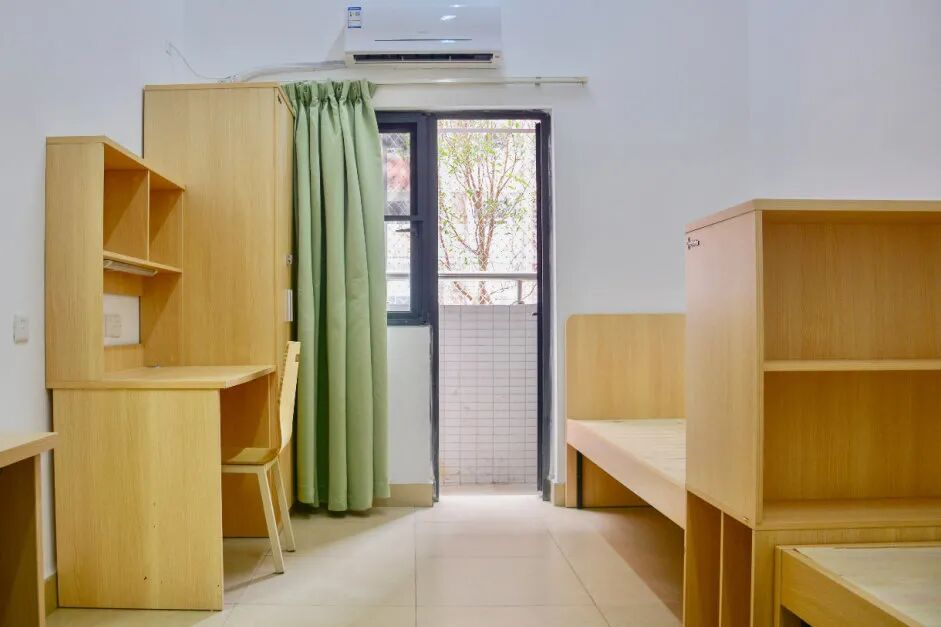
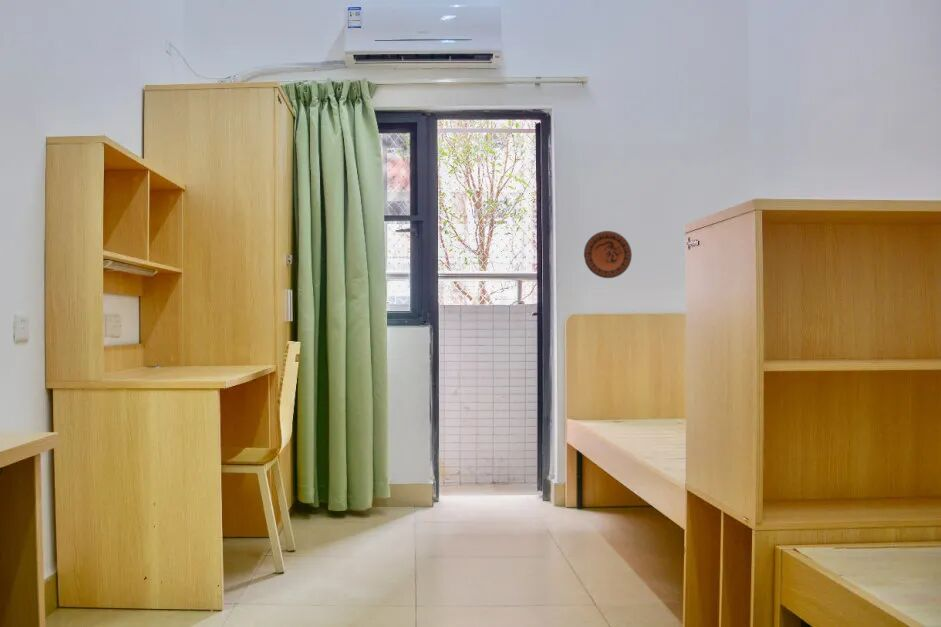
+ decorative plate (607, 254)
